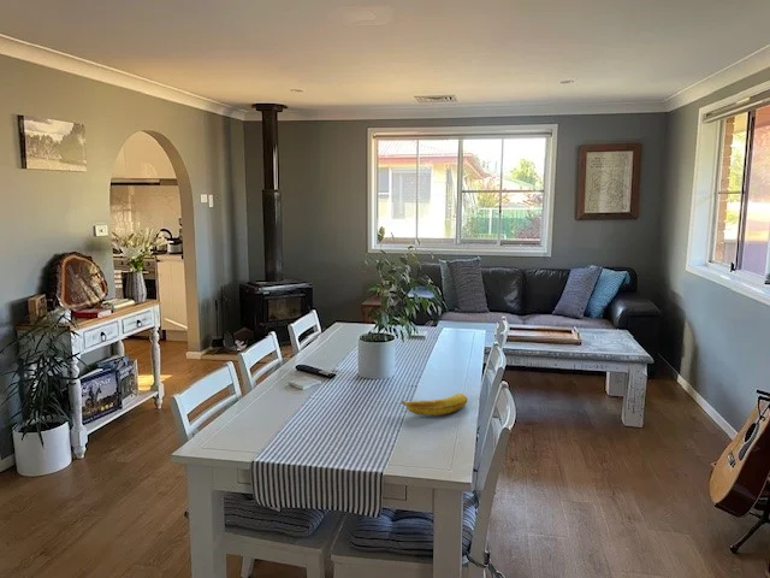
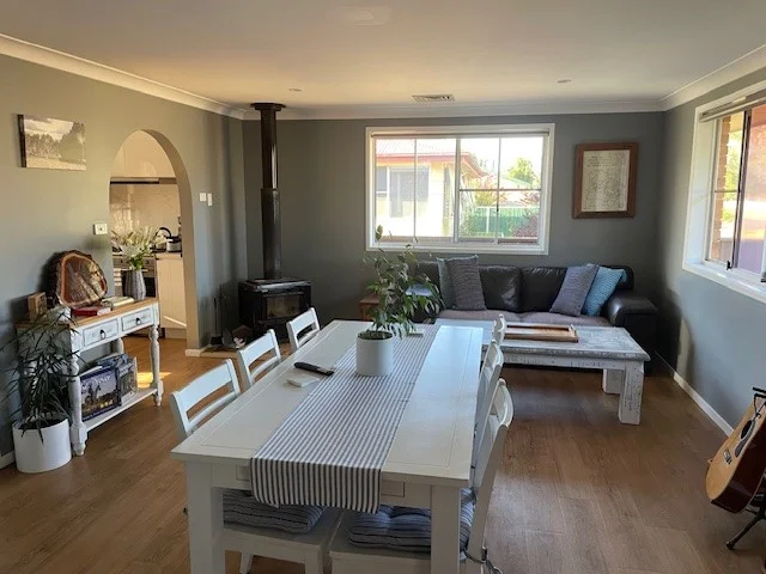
- banana (434, 402)
